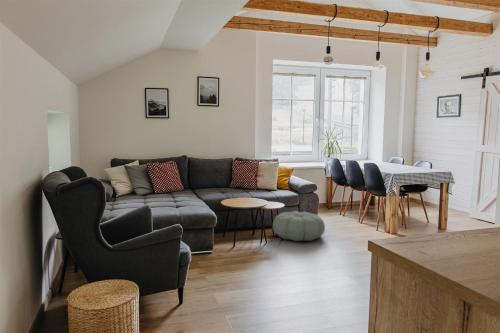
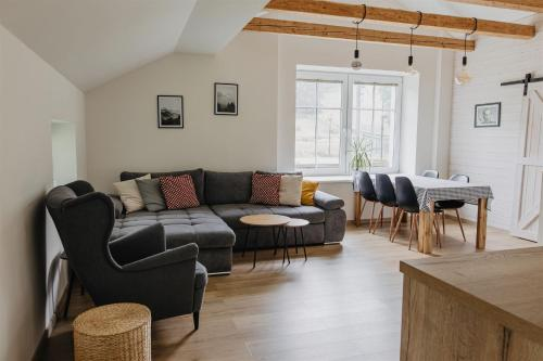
- pouf (298, 225)
